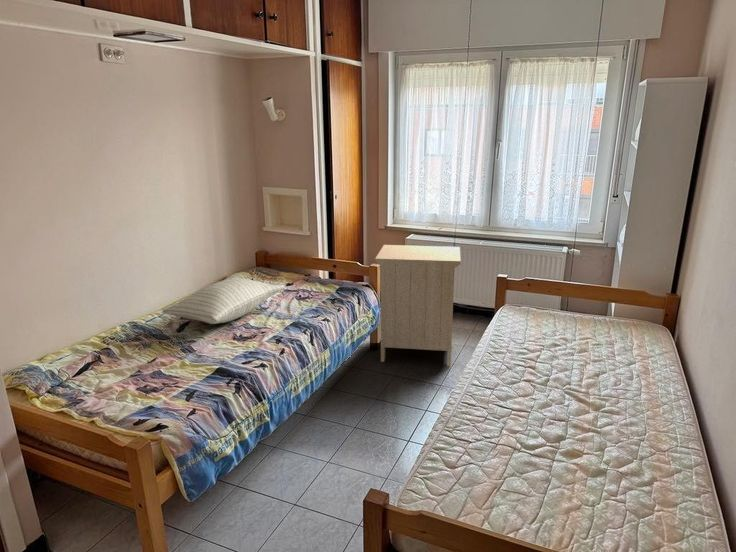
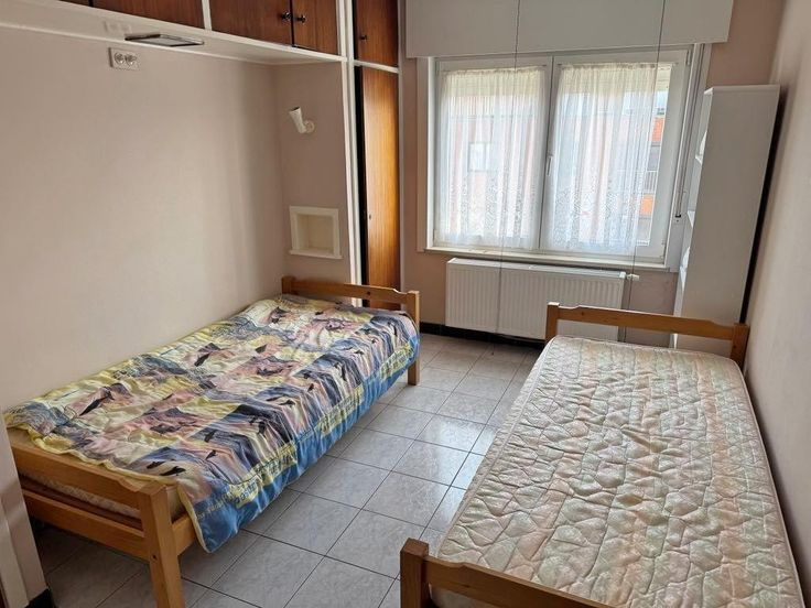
- nightstand (418, 303)
- pillow (227, 300)
